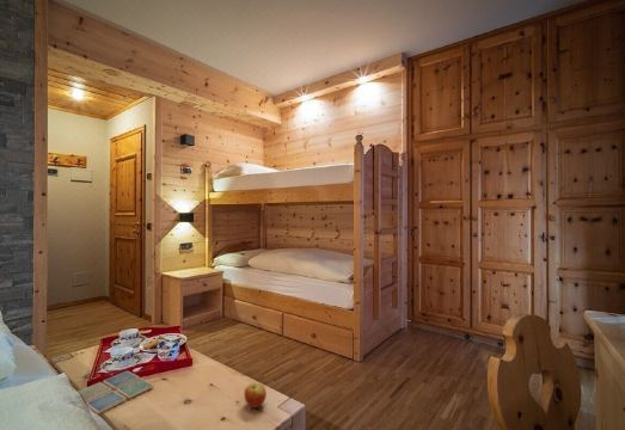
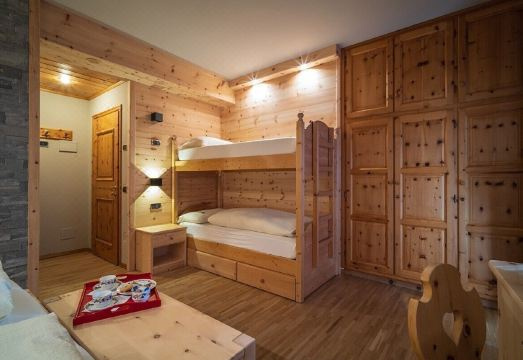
- apple (255, 394)
- drink coaster (114, 391)
